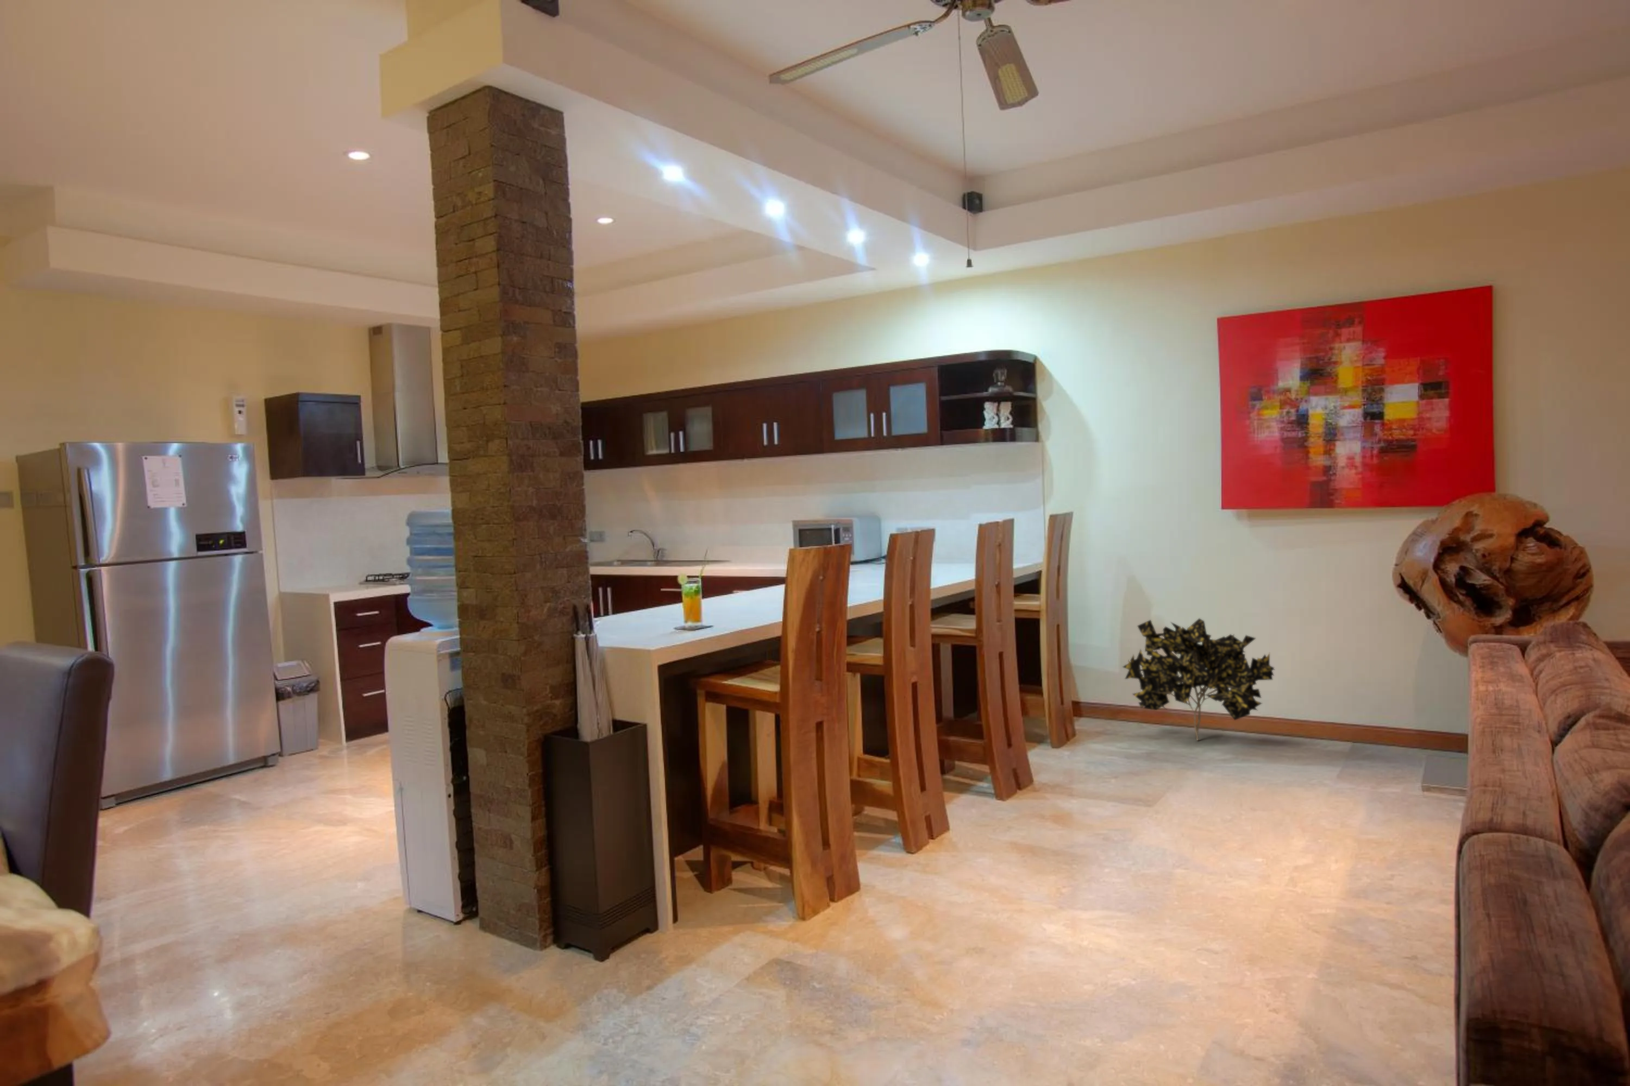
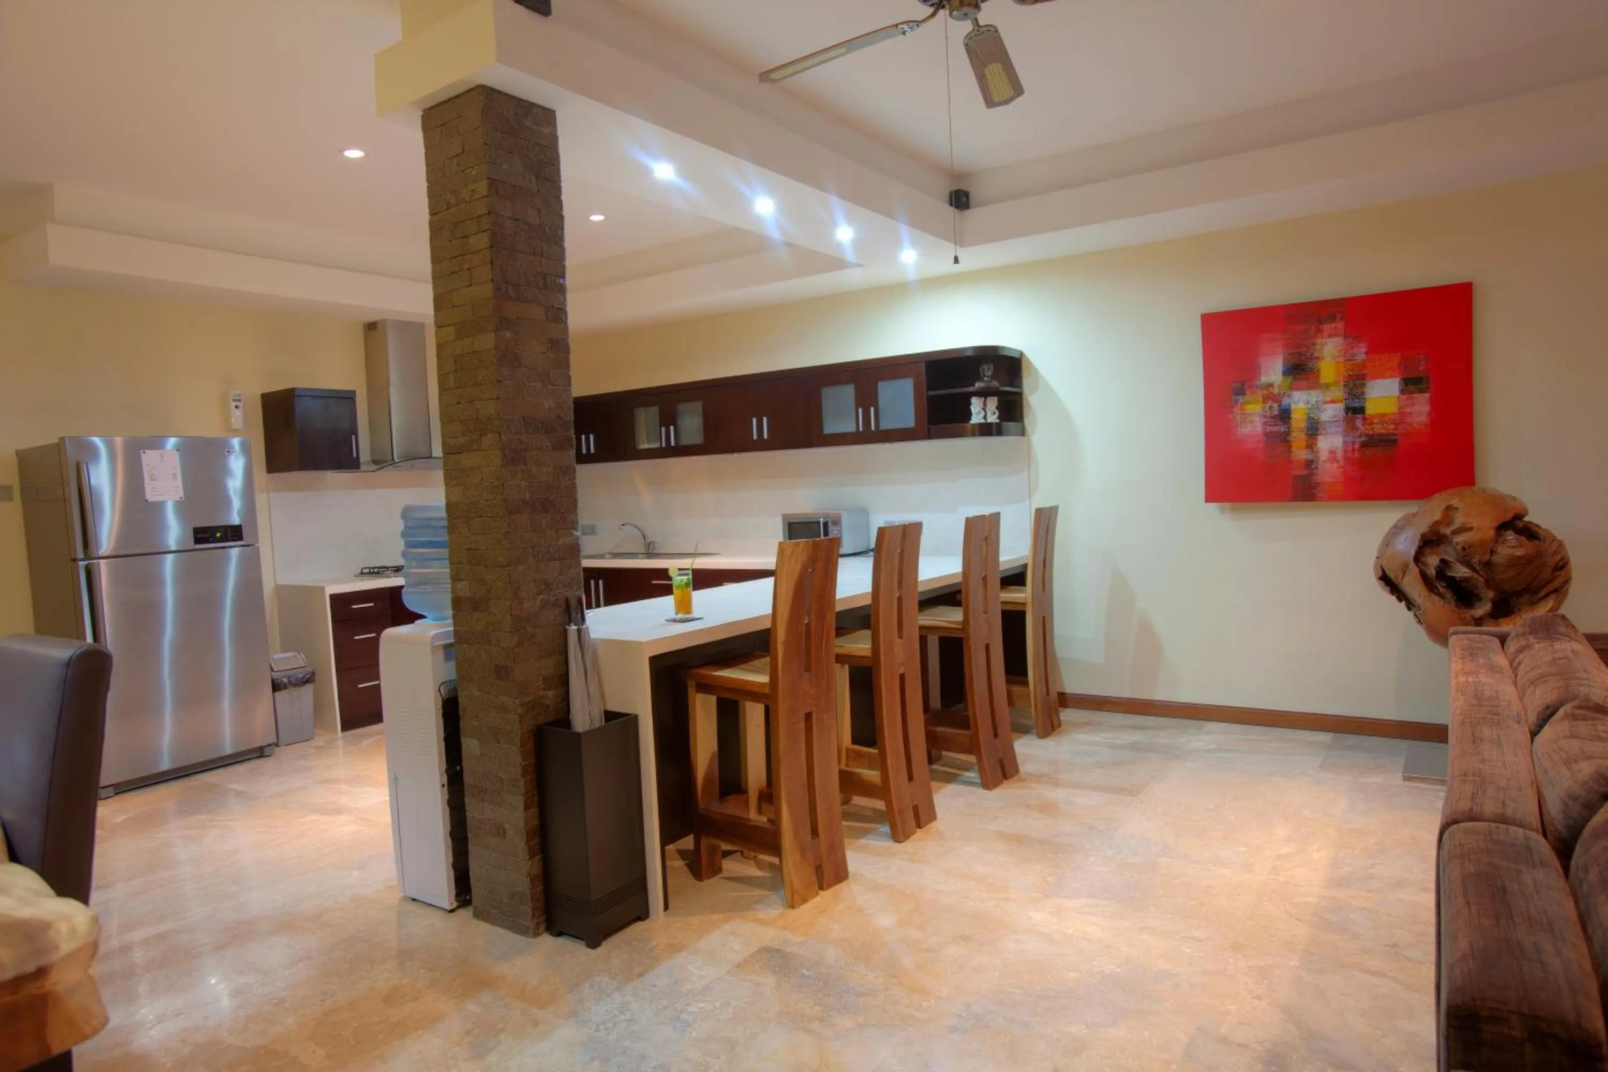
- decorative plant (1197, 681)
